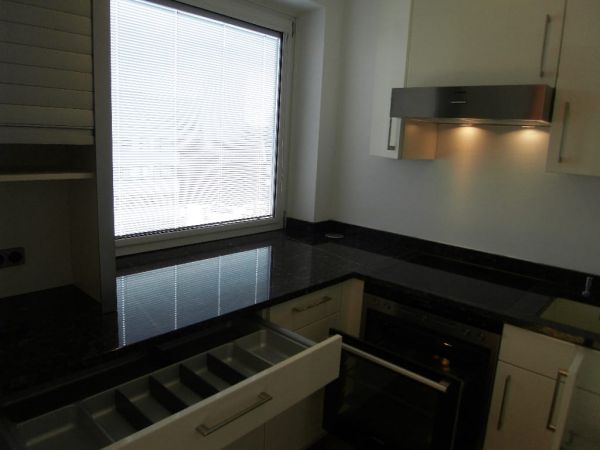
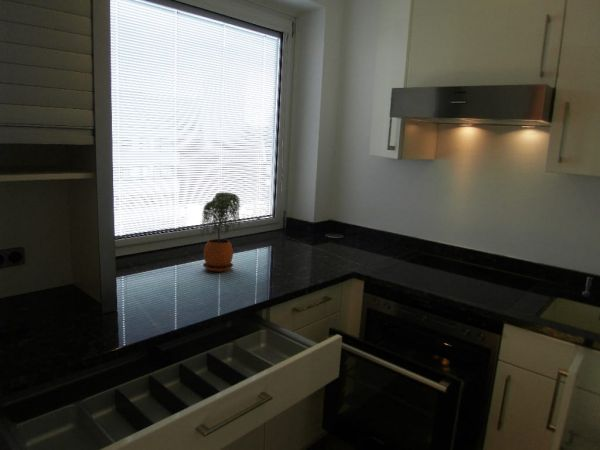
+ potted plant (220, 230)
